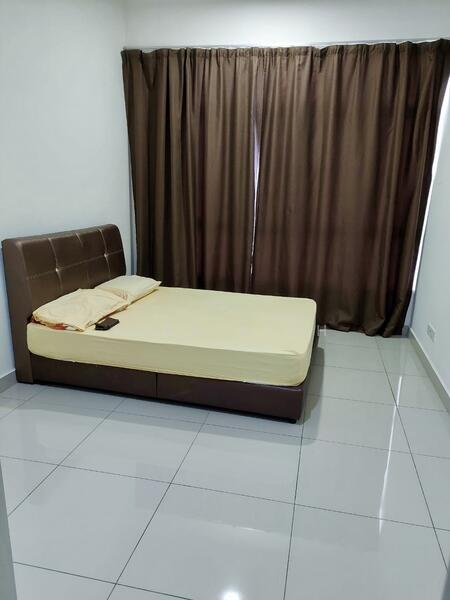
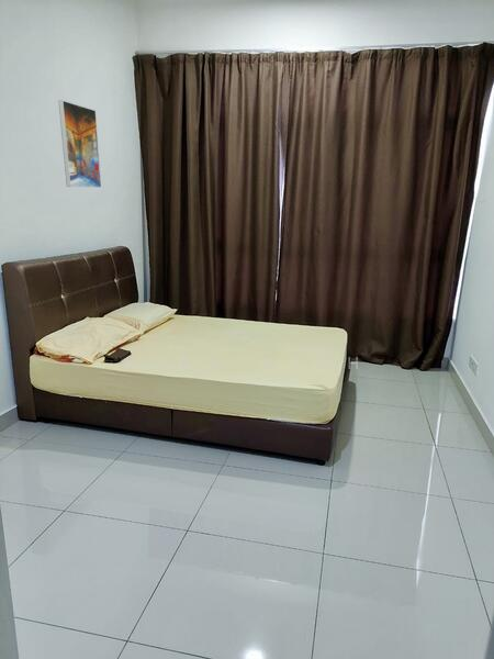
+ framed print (81, 147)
